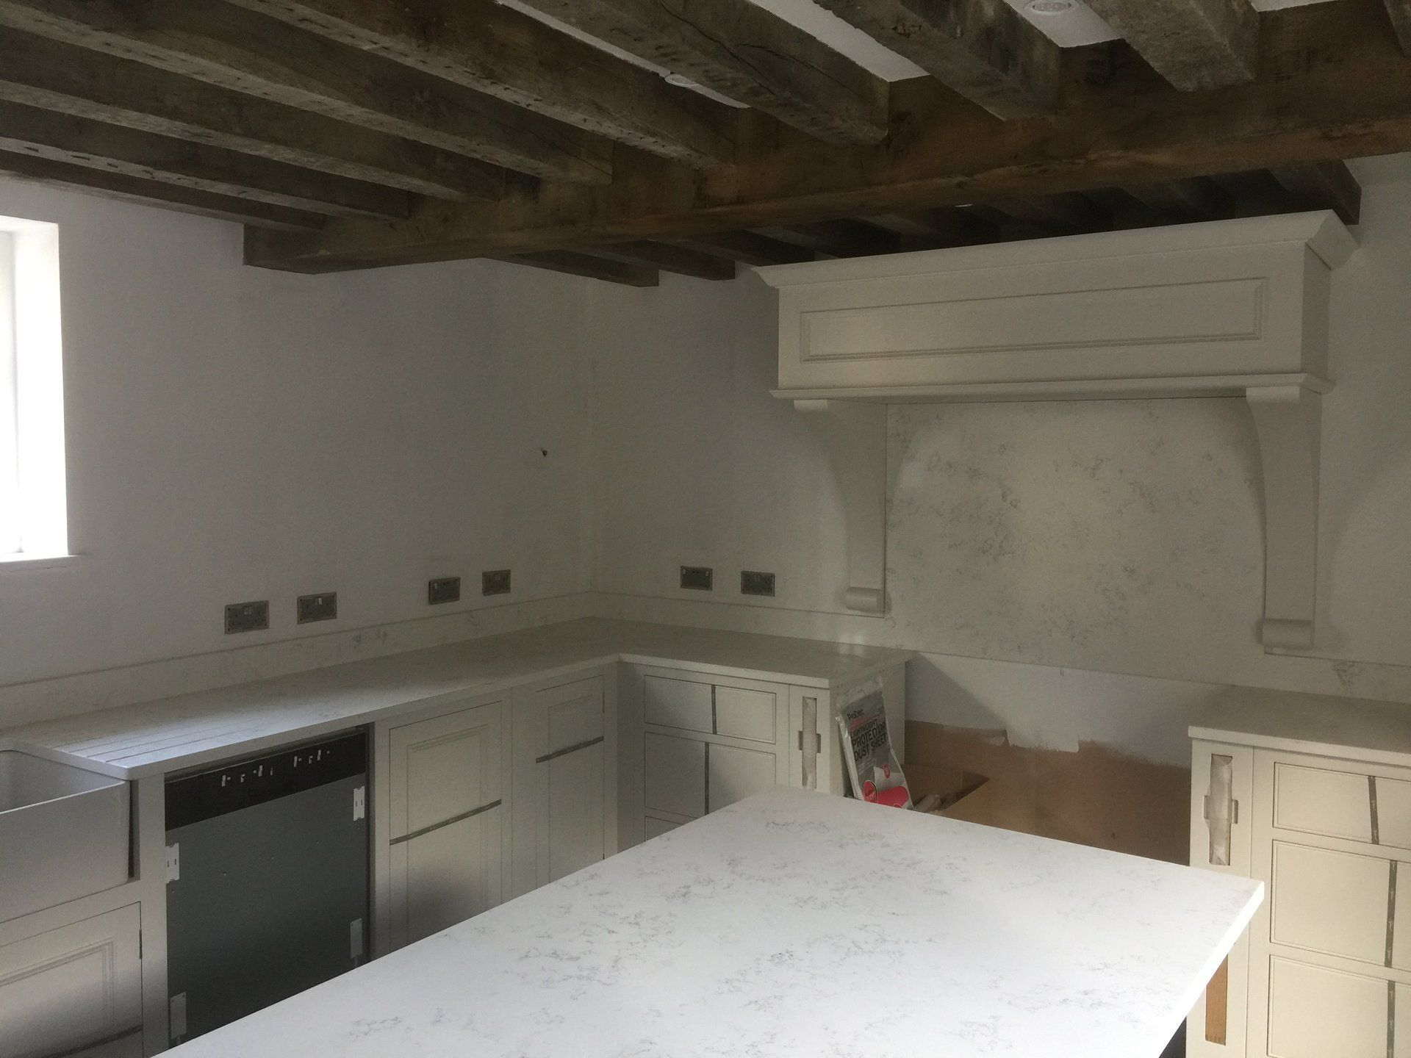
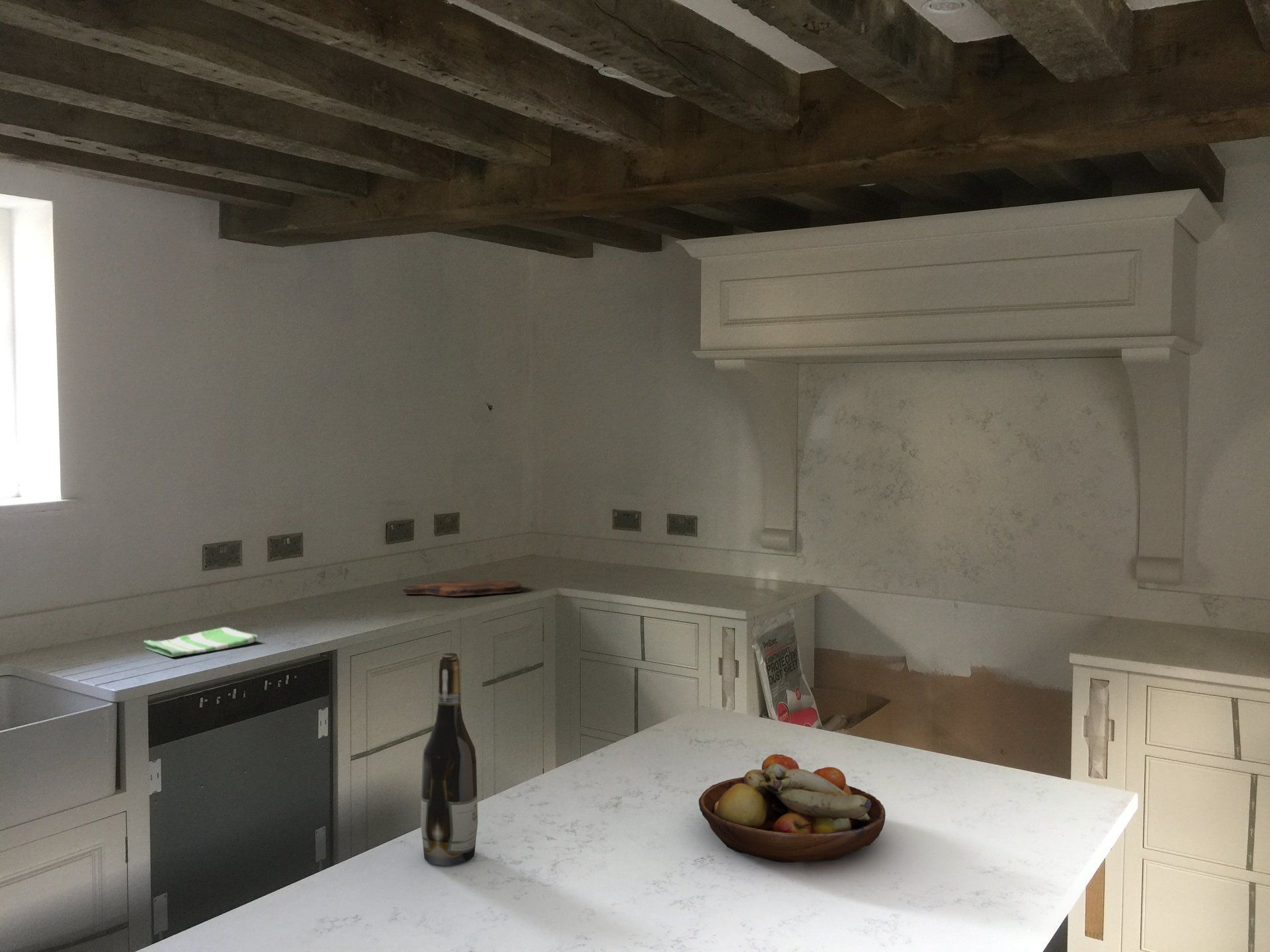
+ cutting board (463, 588)
+ wine bottle (449, 755)
+ dish towel (202, 641)
+ fruit bowl (793, 796)
